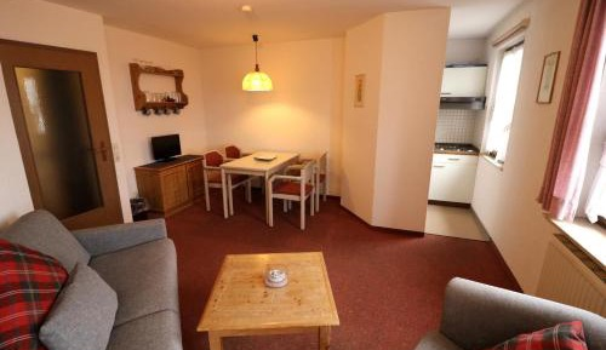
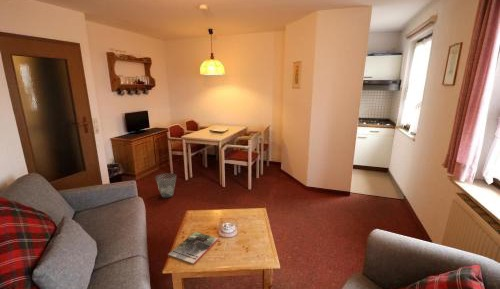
+ magazine (194, 246)
+ waste basket (166, 186)
